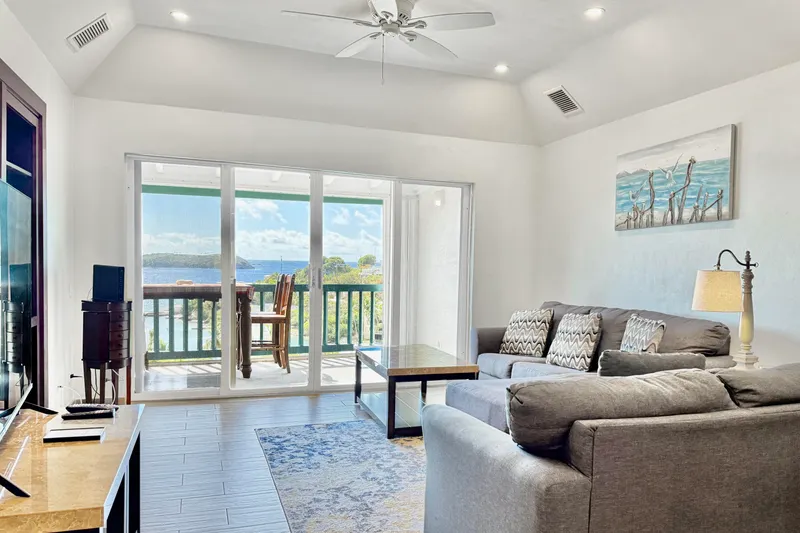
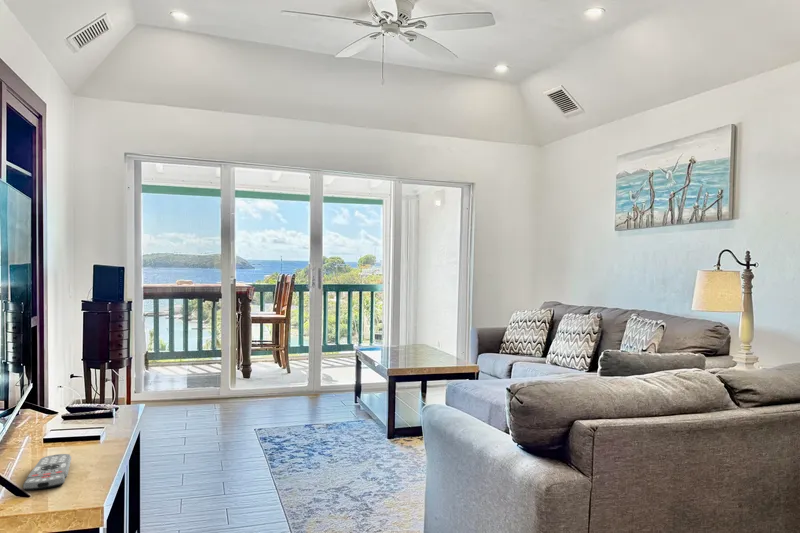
+ remote control (50, 470)
